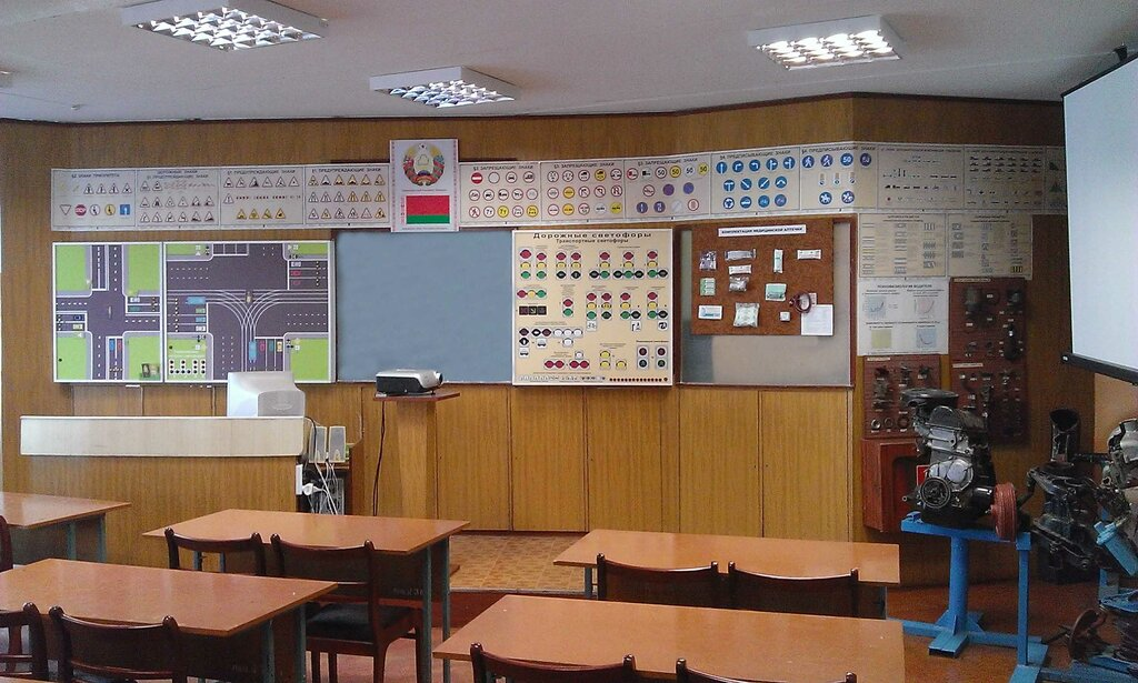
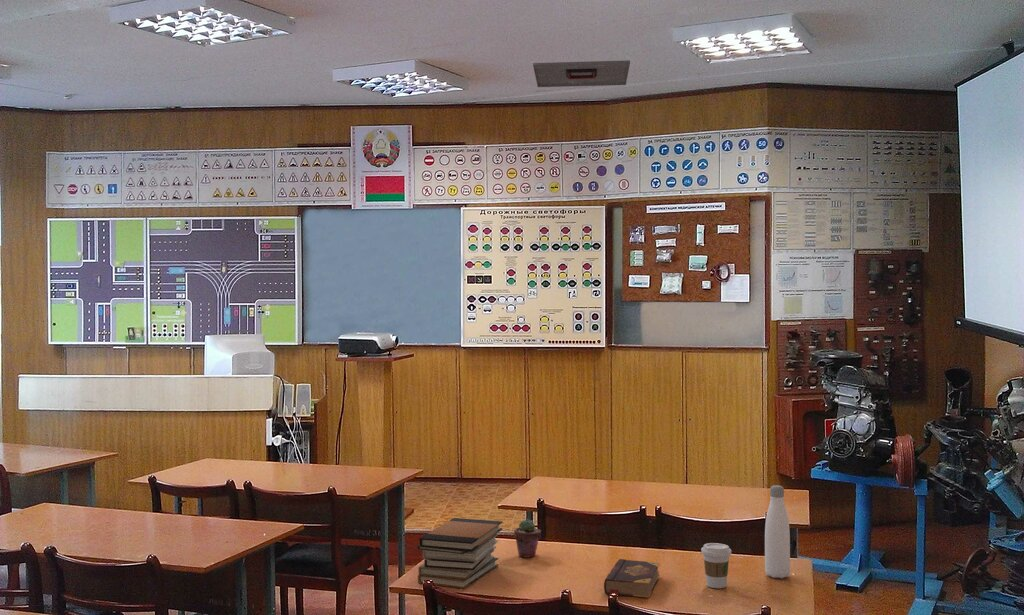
+ potted succulent (527, 537)
+ book (631, 579)
+ book stack (461, 551)
+ ceiling vent (581, 74)
+ coffee cup (716, 565)
+ water bottle (777, 530)
